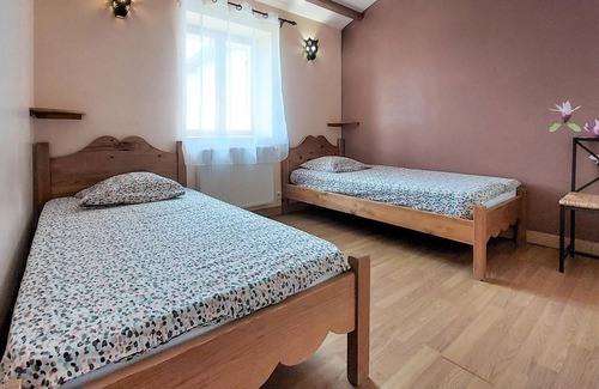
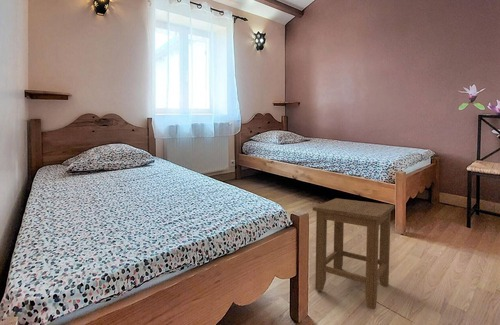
+ stool (353, 253)
